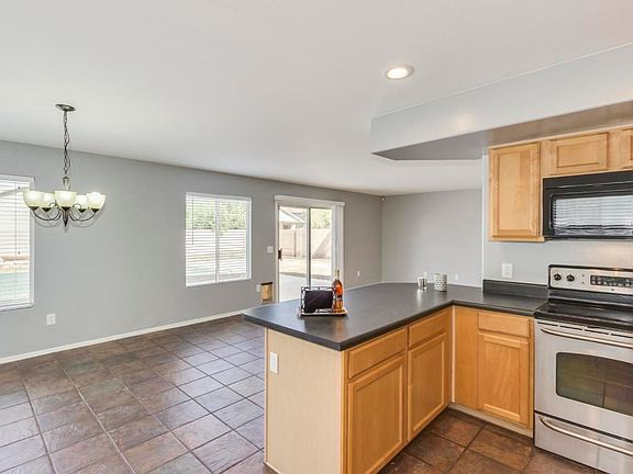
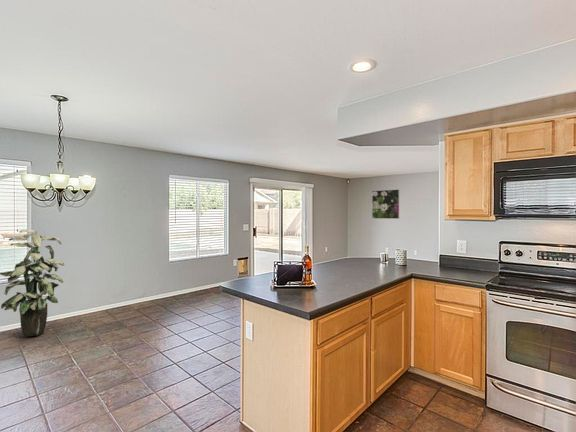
+ indoor plant (31, 281)
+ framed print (385, 204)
